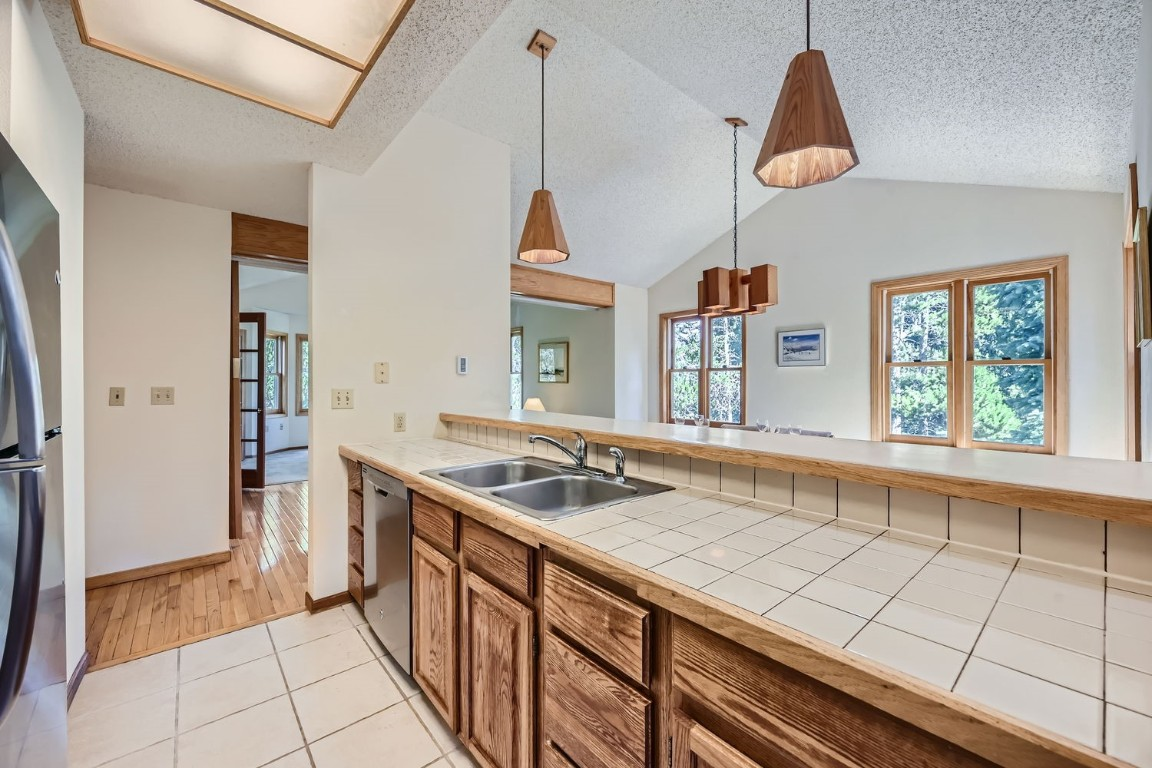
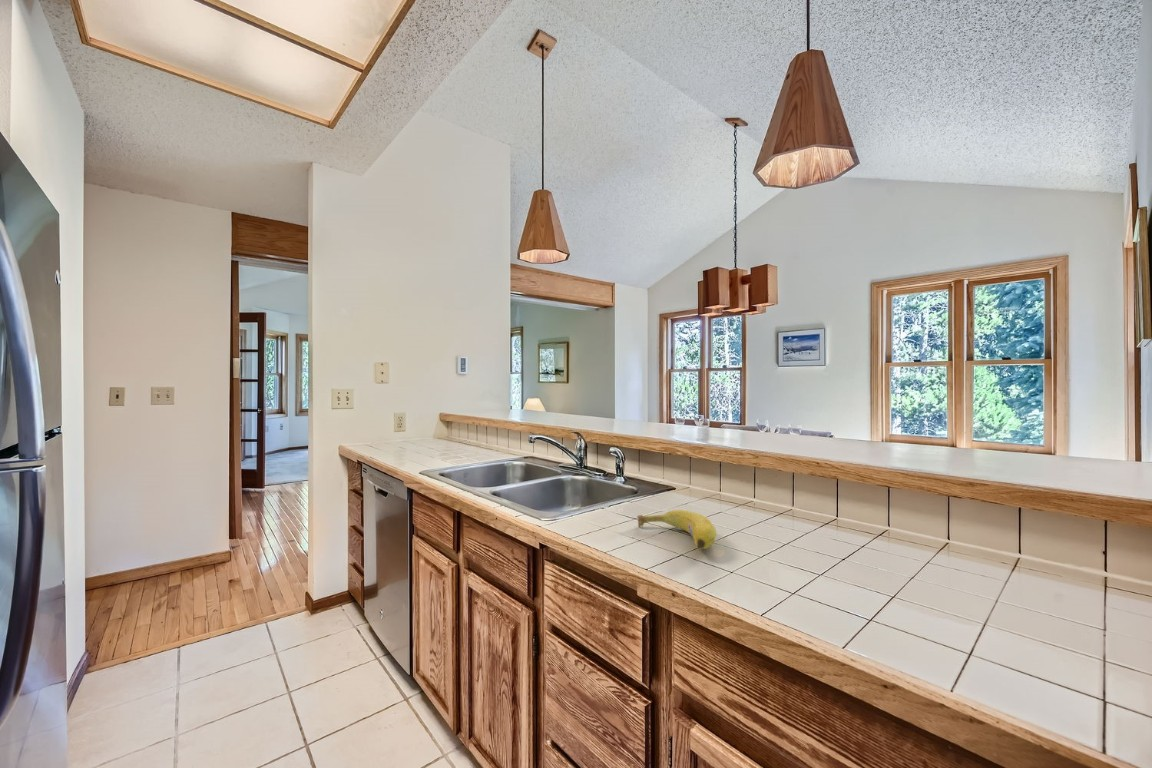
+ fruit (675, 526)
